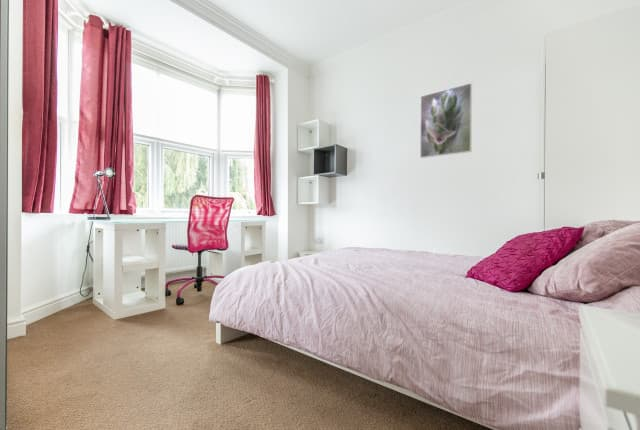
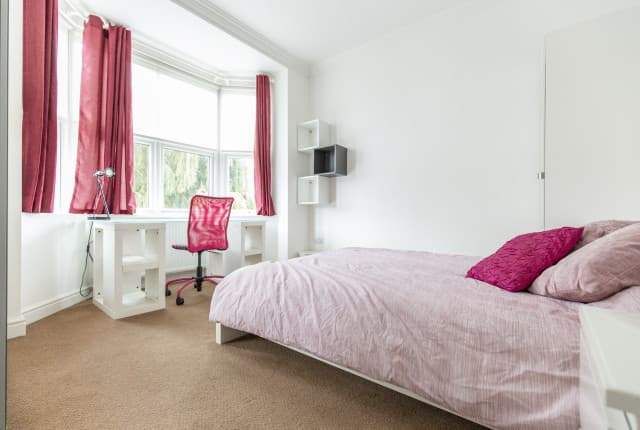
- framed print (444, 122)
